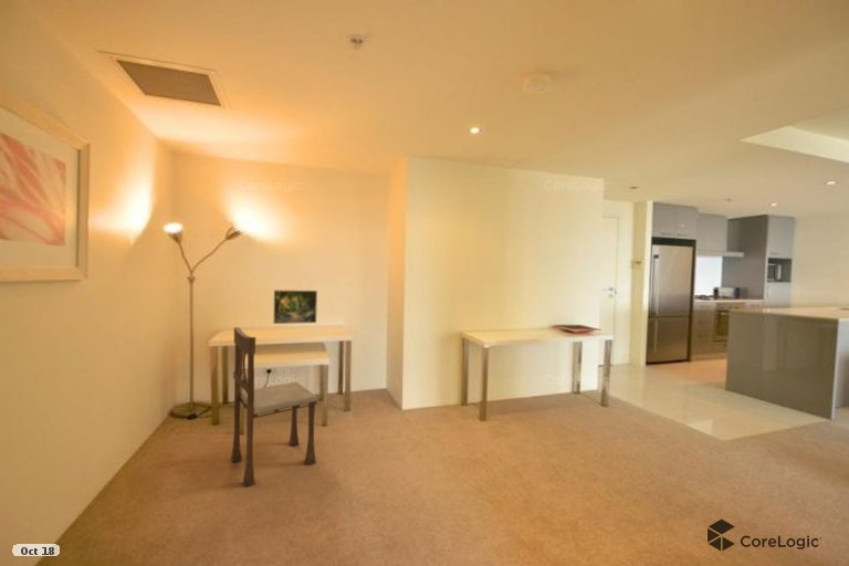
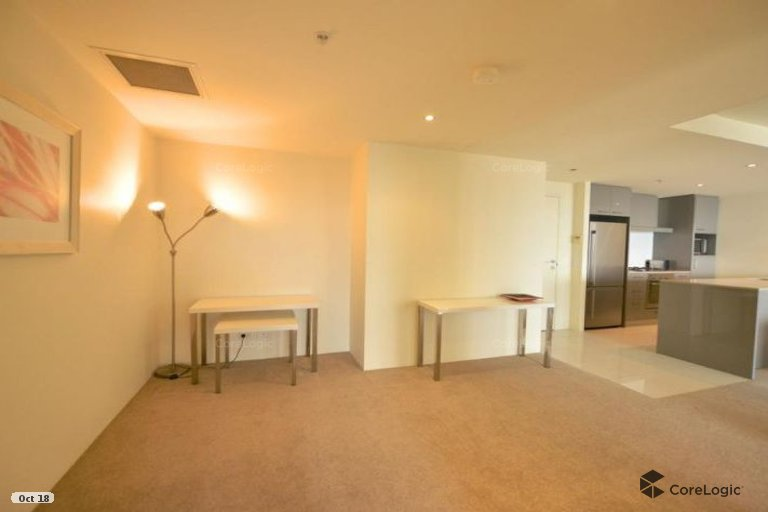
- dining chair (274, 395)
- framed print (295, 306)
